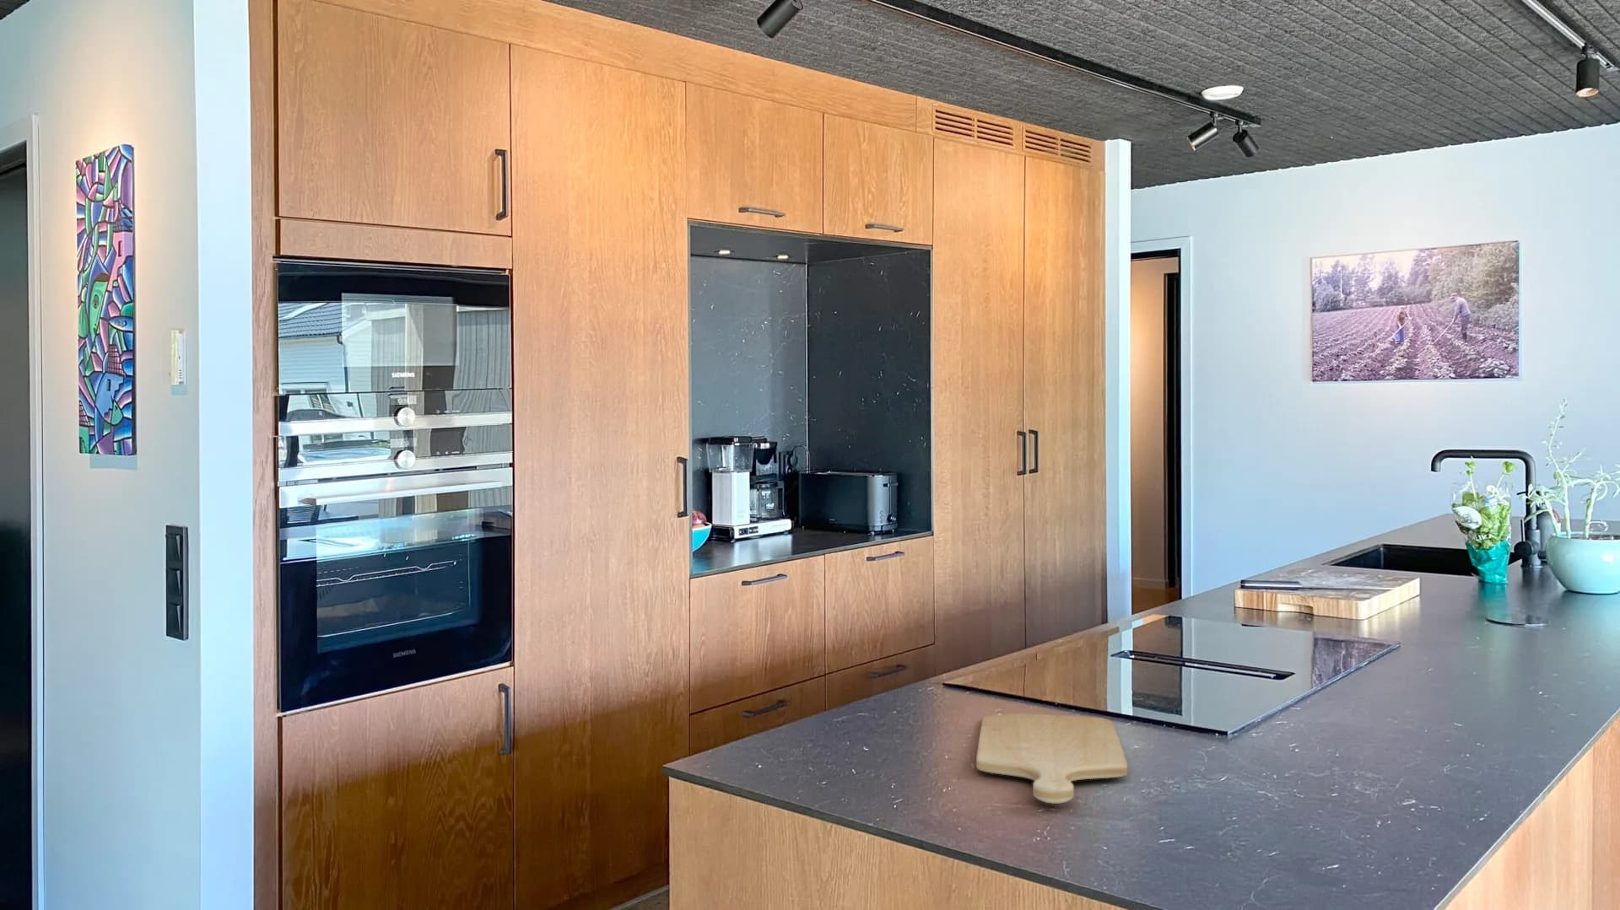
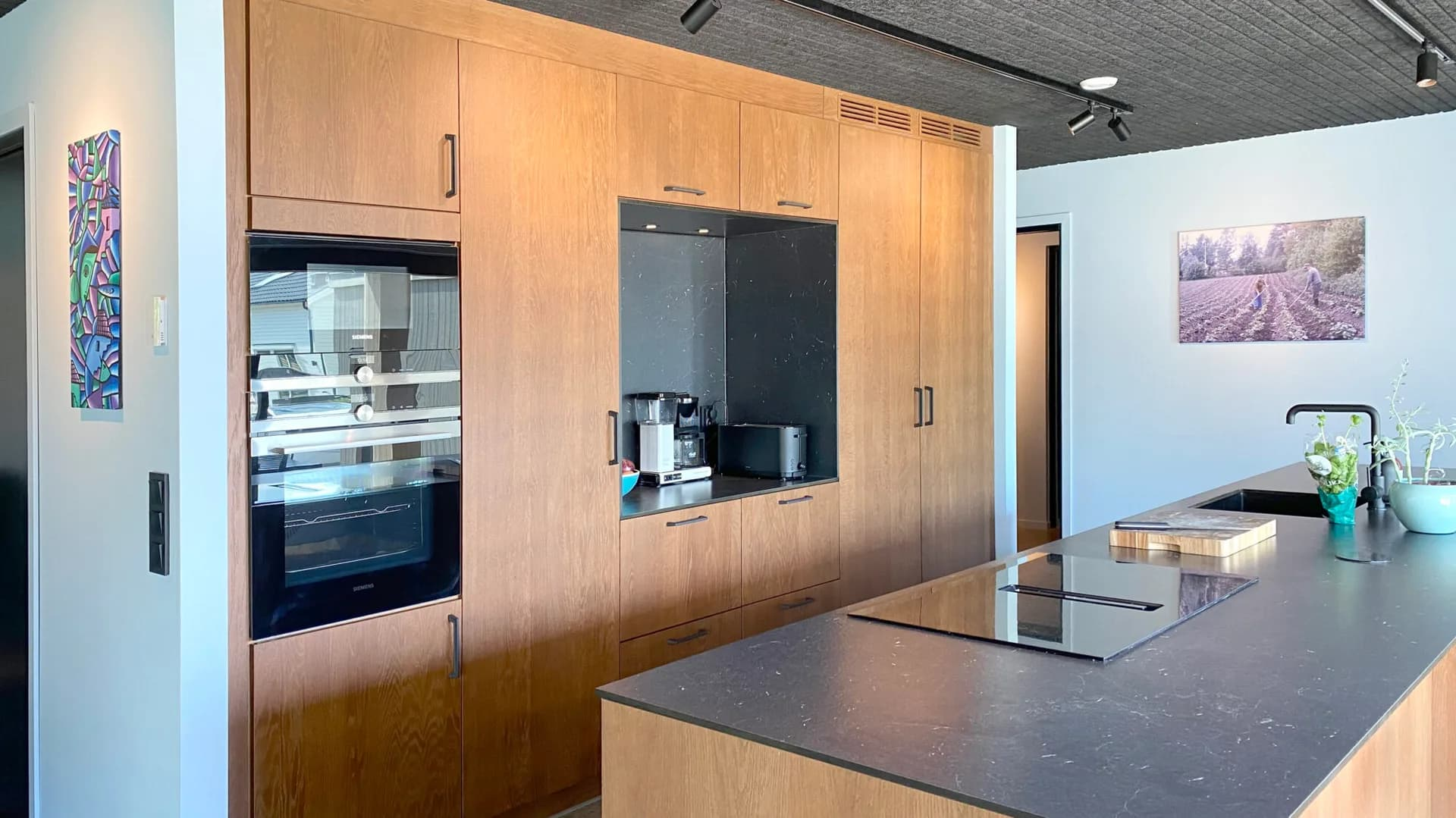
- chopping board (1049, 753)
